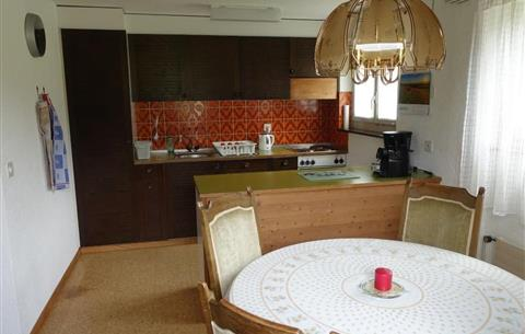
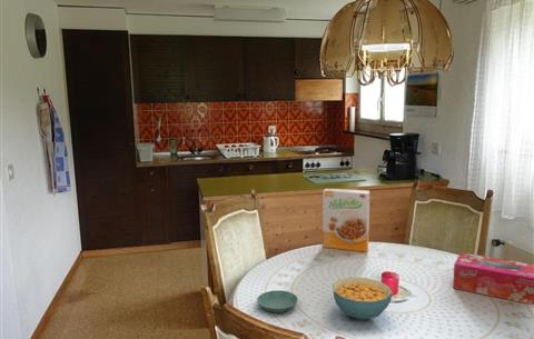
+ cereal bowl (360, 301)
+ tissue box (497, 277)
+ saucer (277, 302)
+ cereal box (345, 219)
